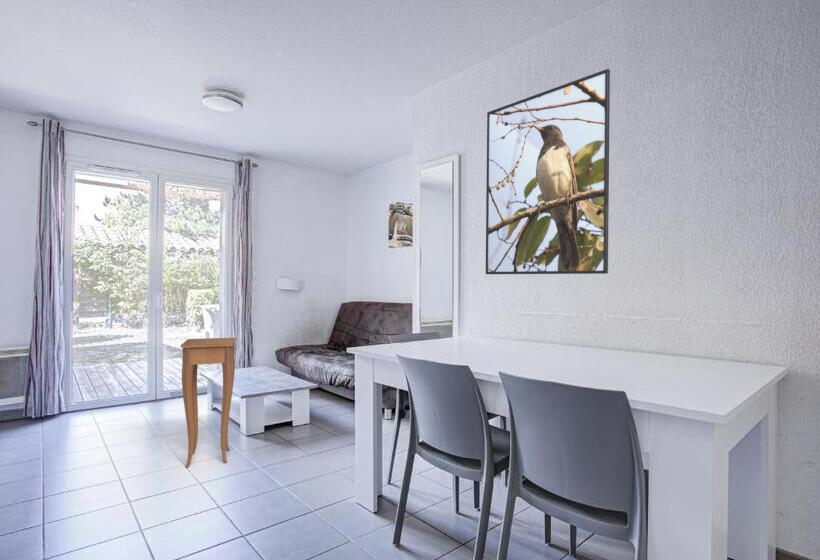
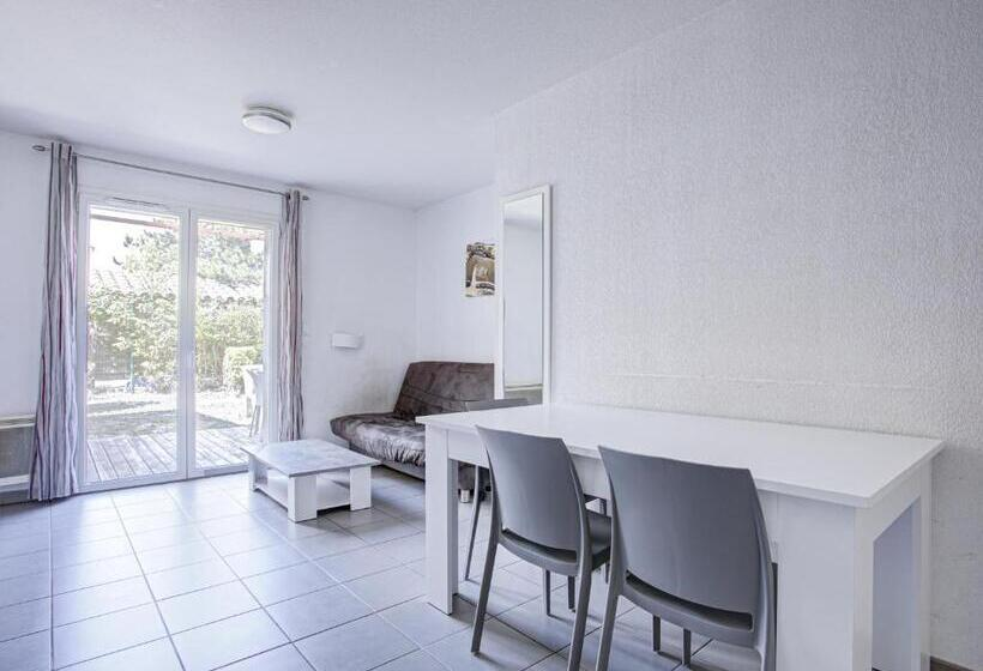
- side table (197, 401)
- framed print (540, 183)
